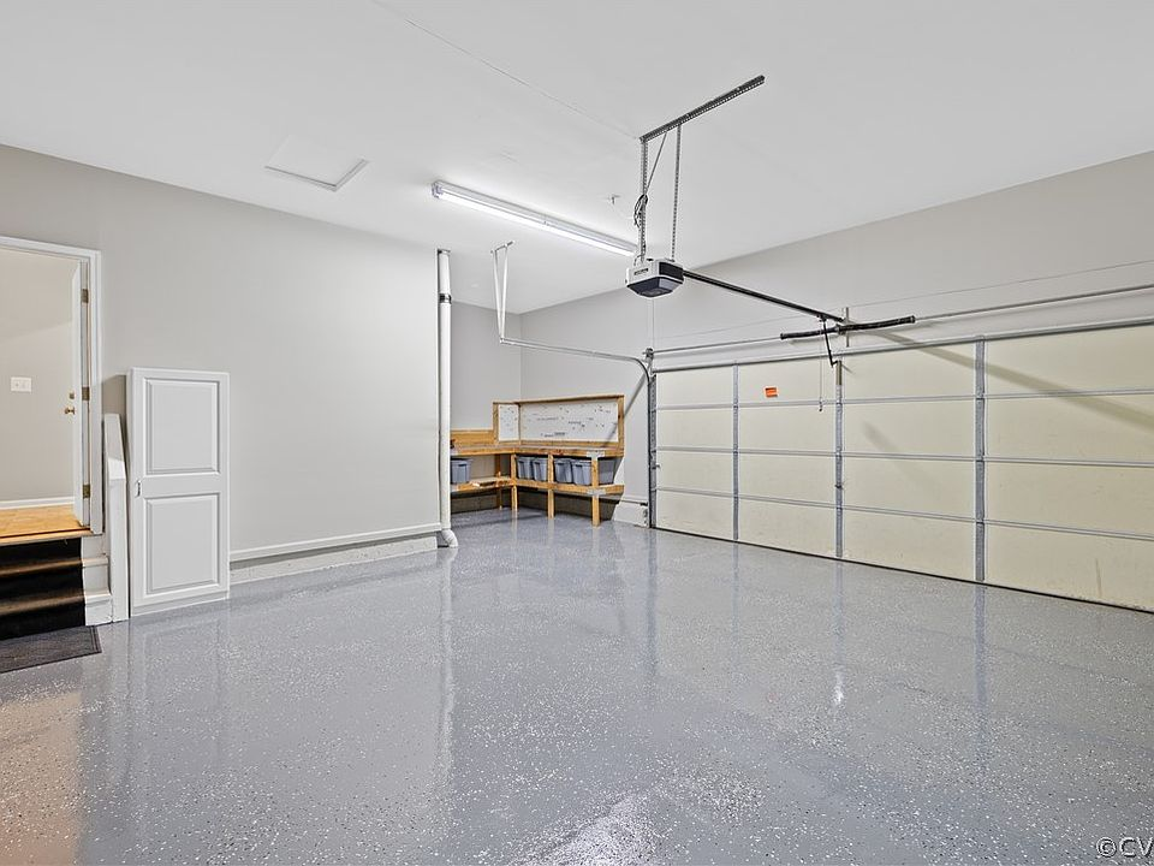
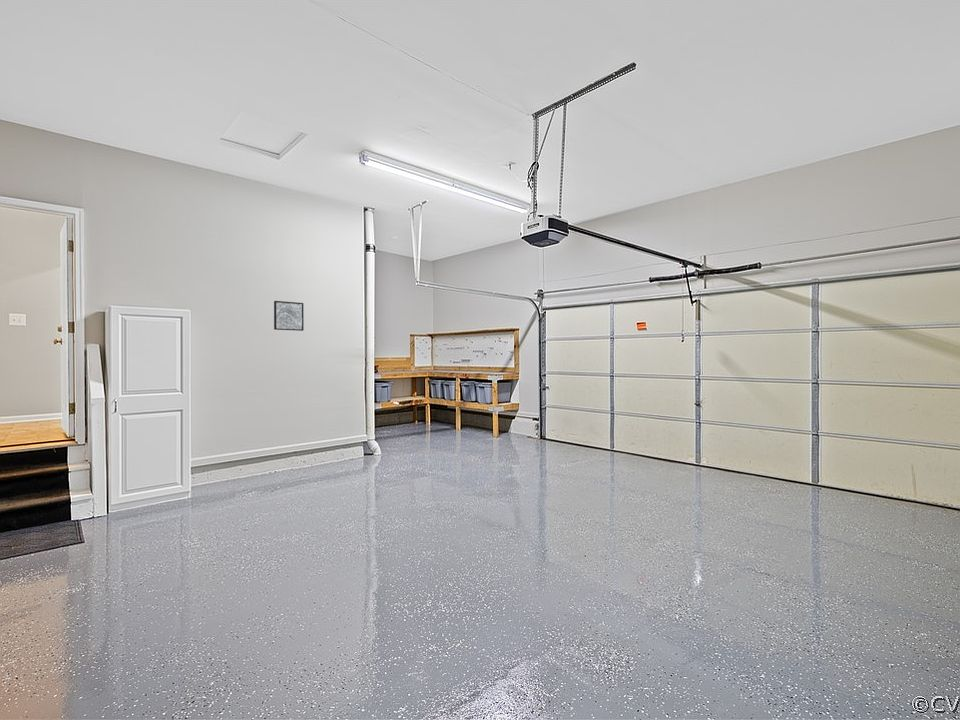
+ wall art (289, 316)
